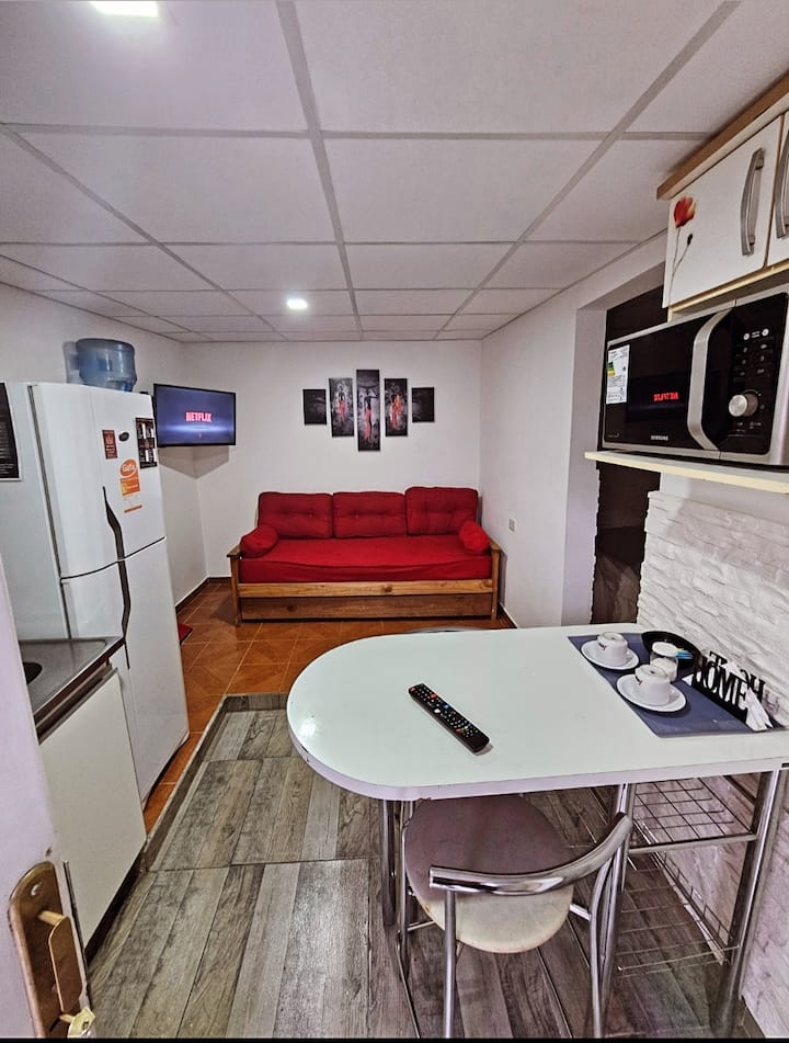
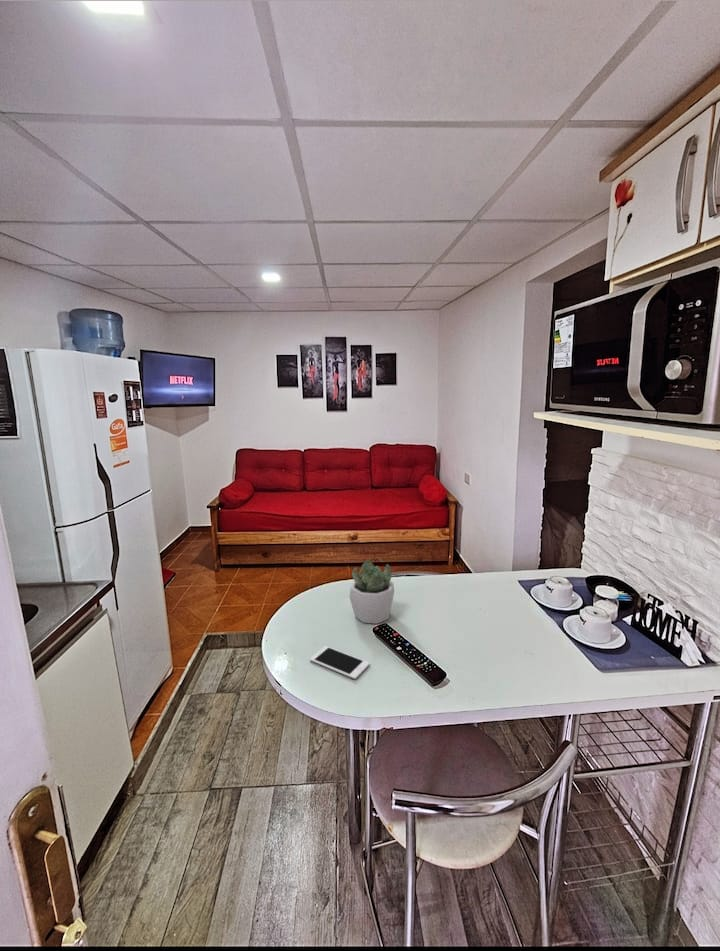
+ cell phone (339, 661)
+ succulent plant (372, 590)
